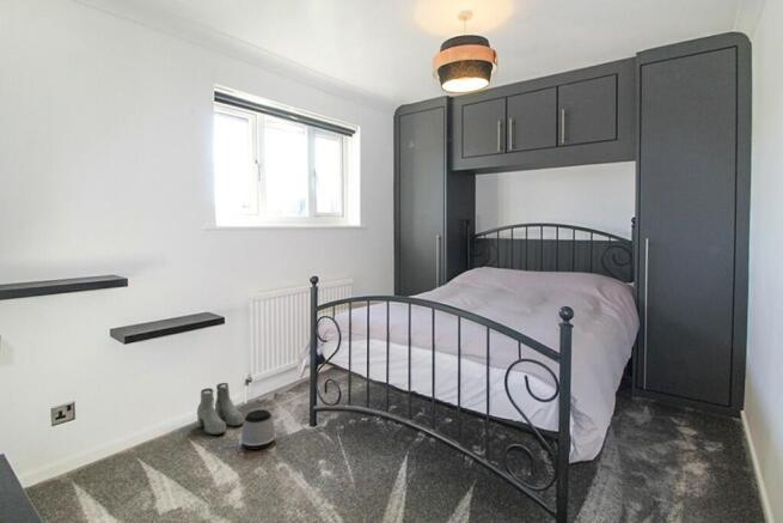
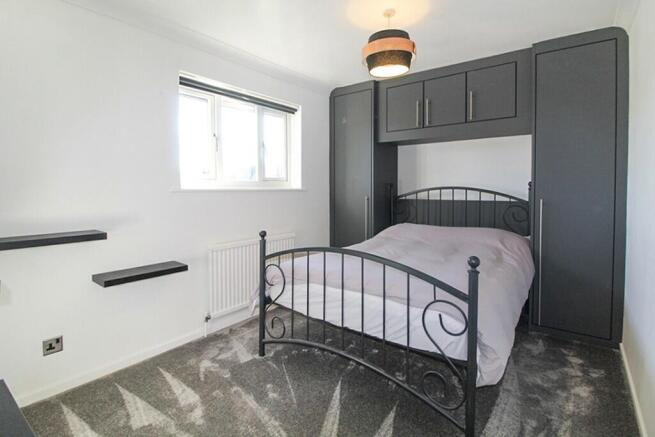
- boots (220, 406)
- speaker (258, 427)
